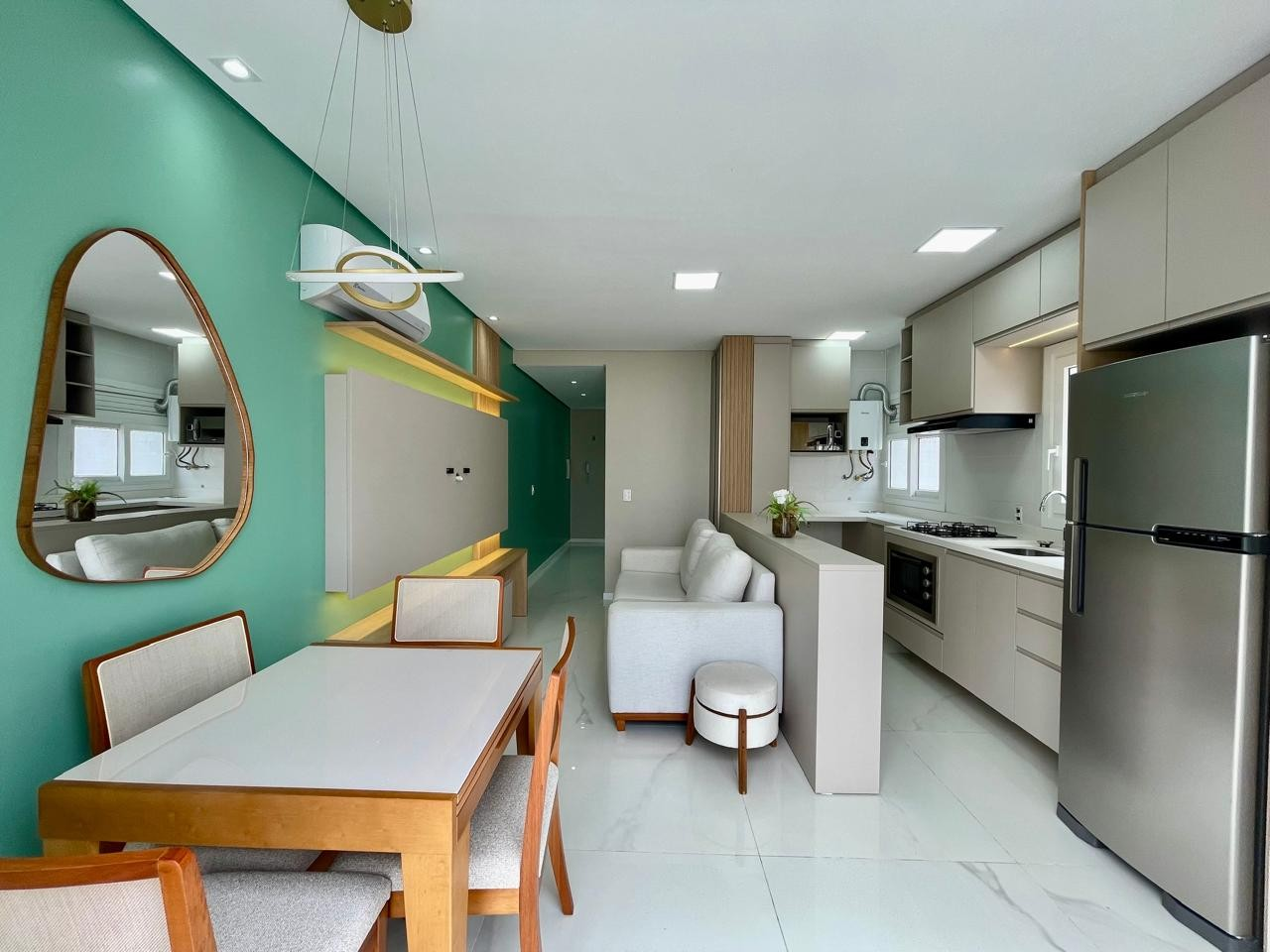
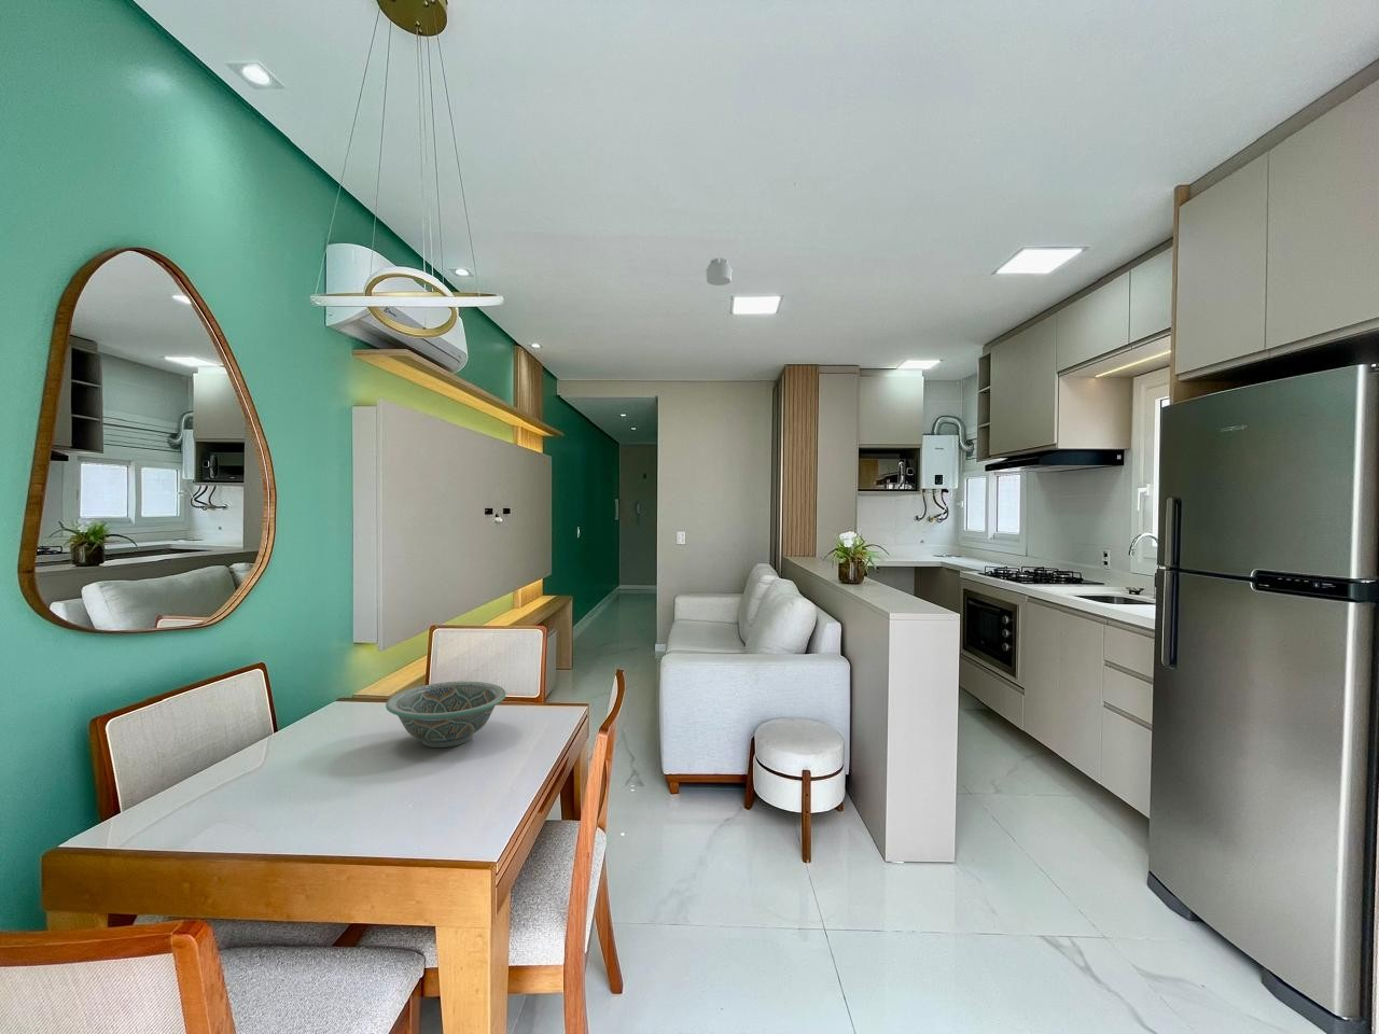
+ smoke detector (719, 270)
+ decorative bowl (447, 717)
